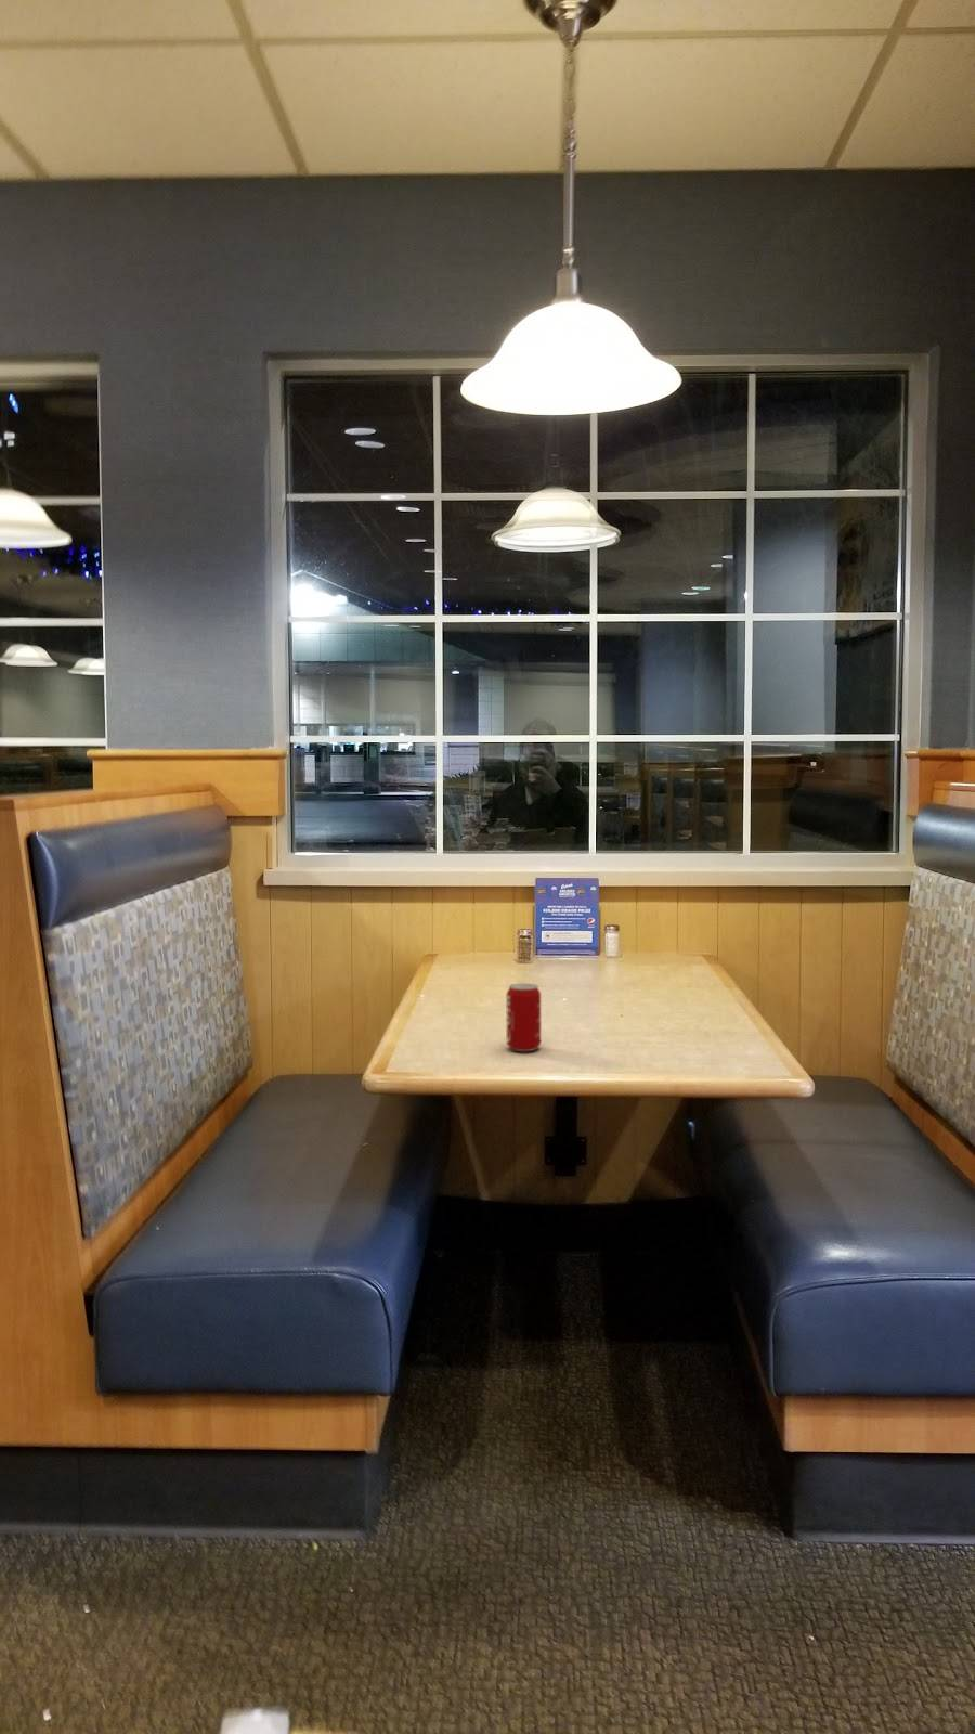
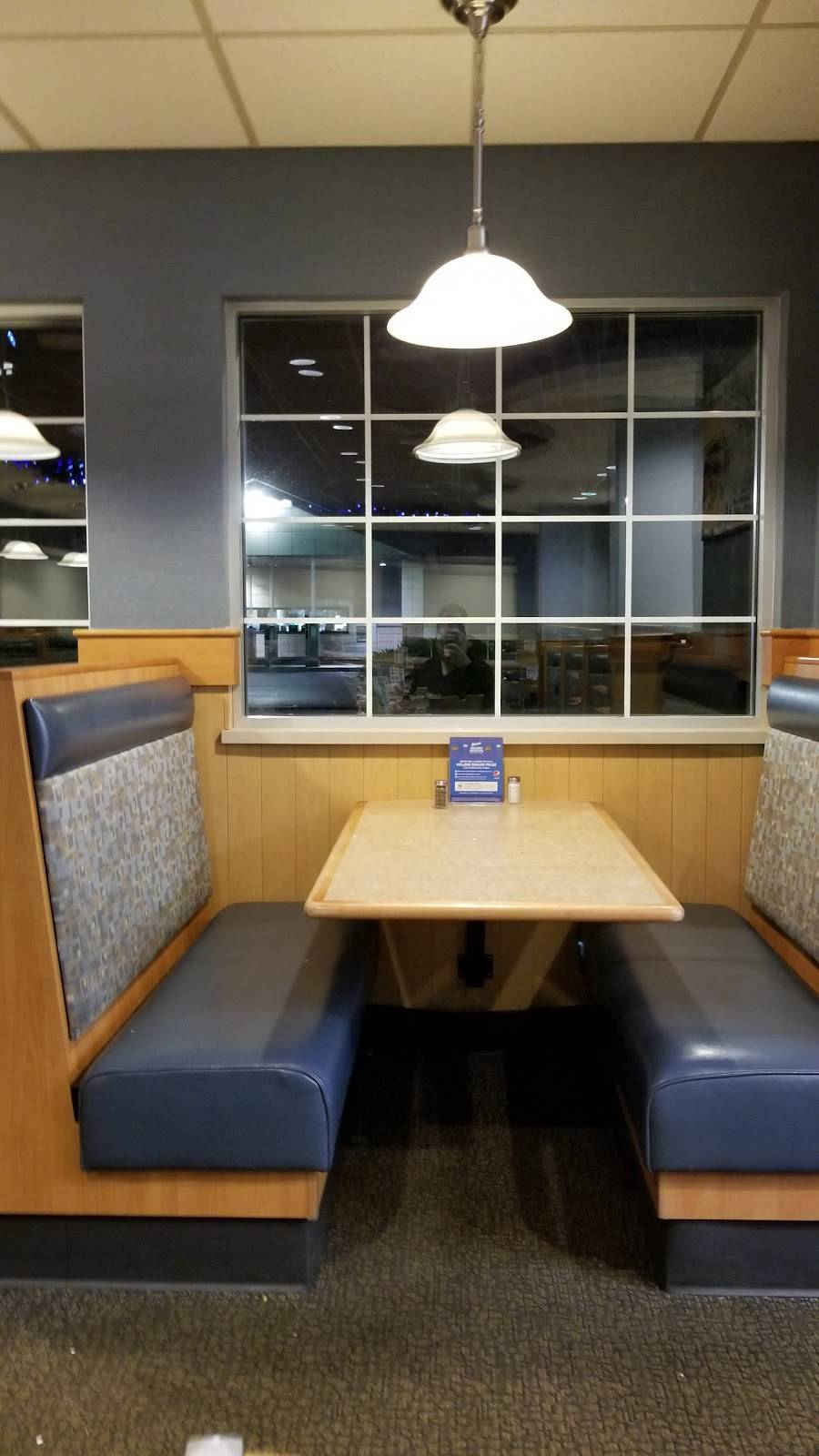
- beverage can (524, 1017)
